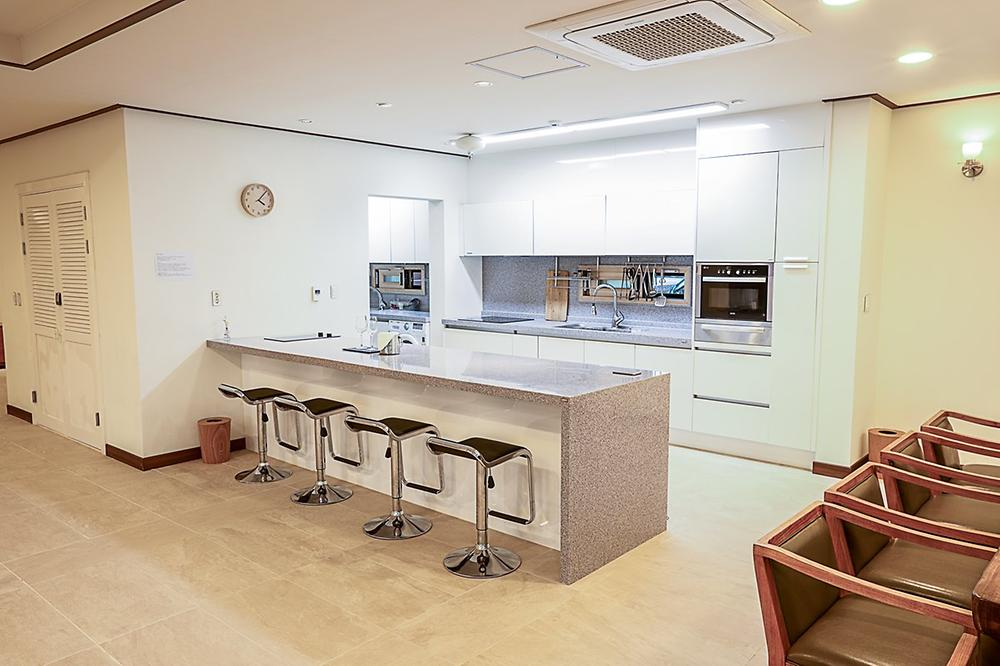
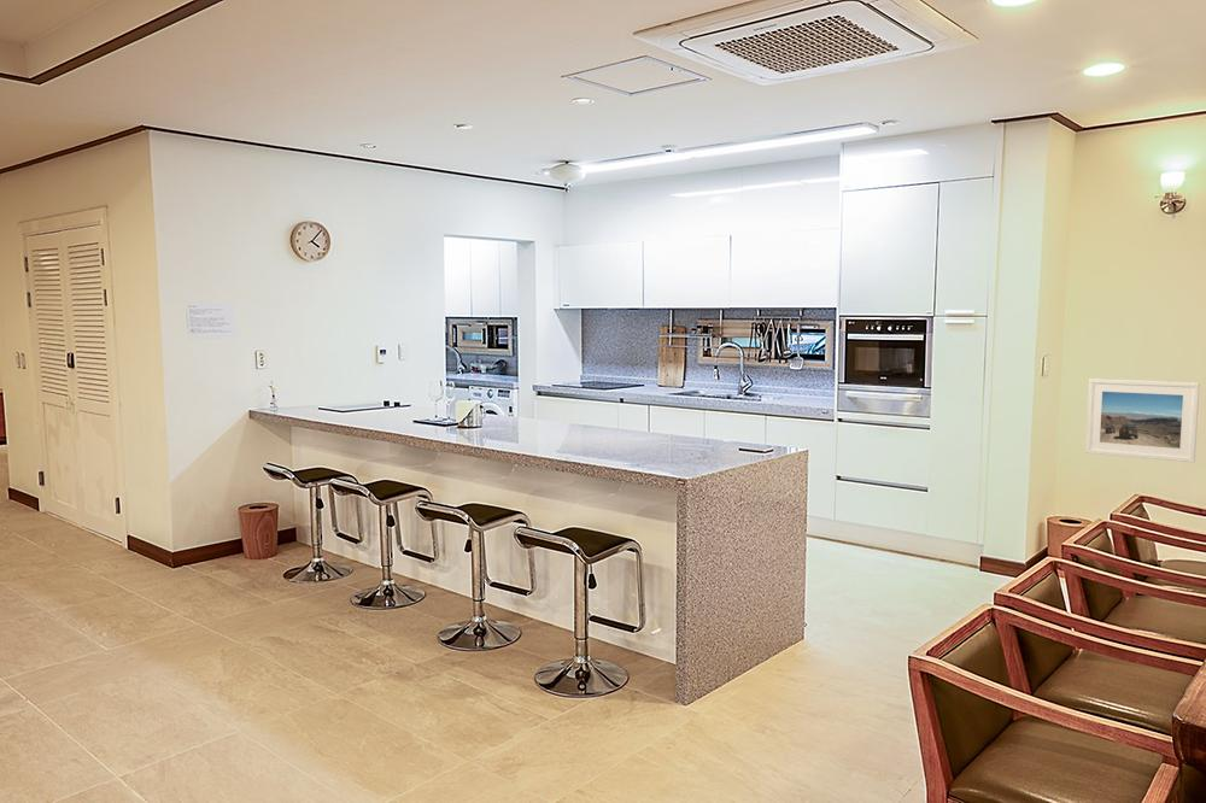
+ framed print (1140, 418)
